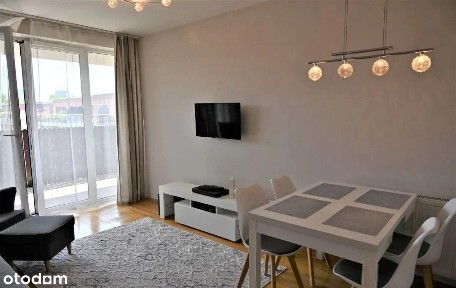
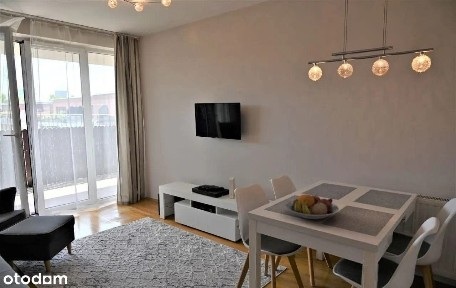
+ fruit bowl (311, 204)
